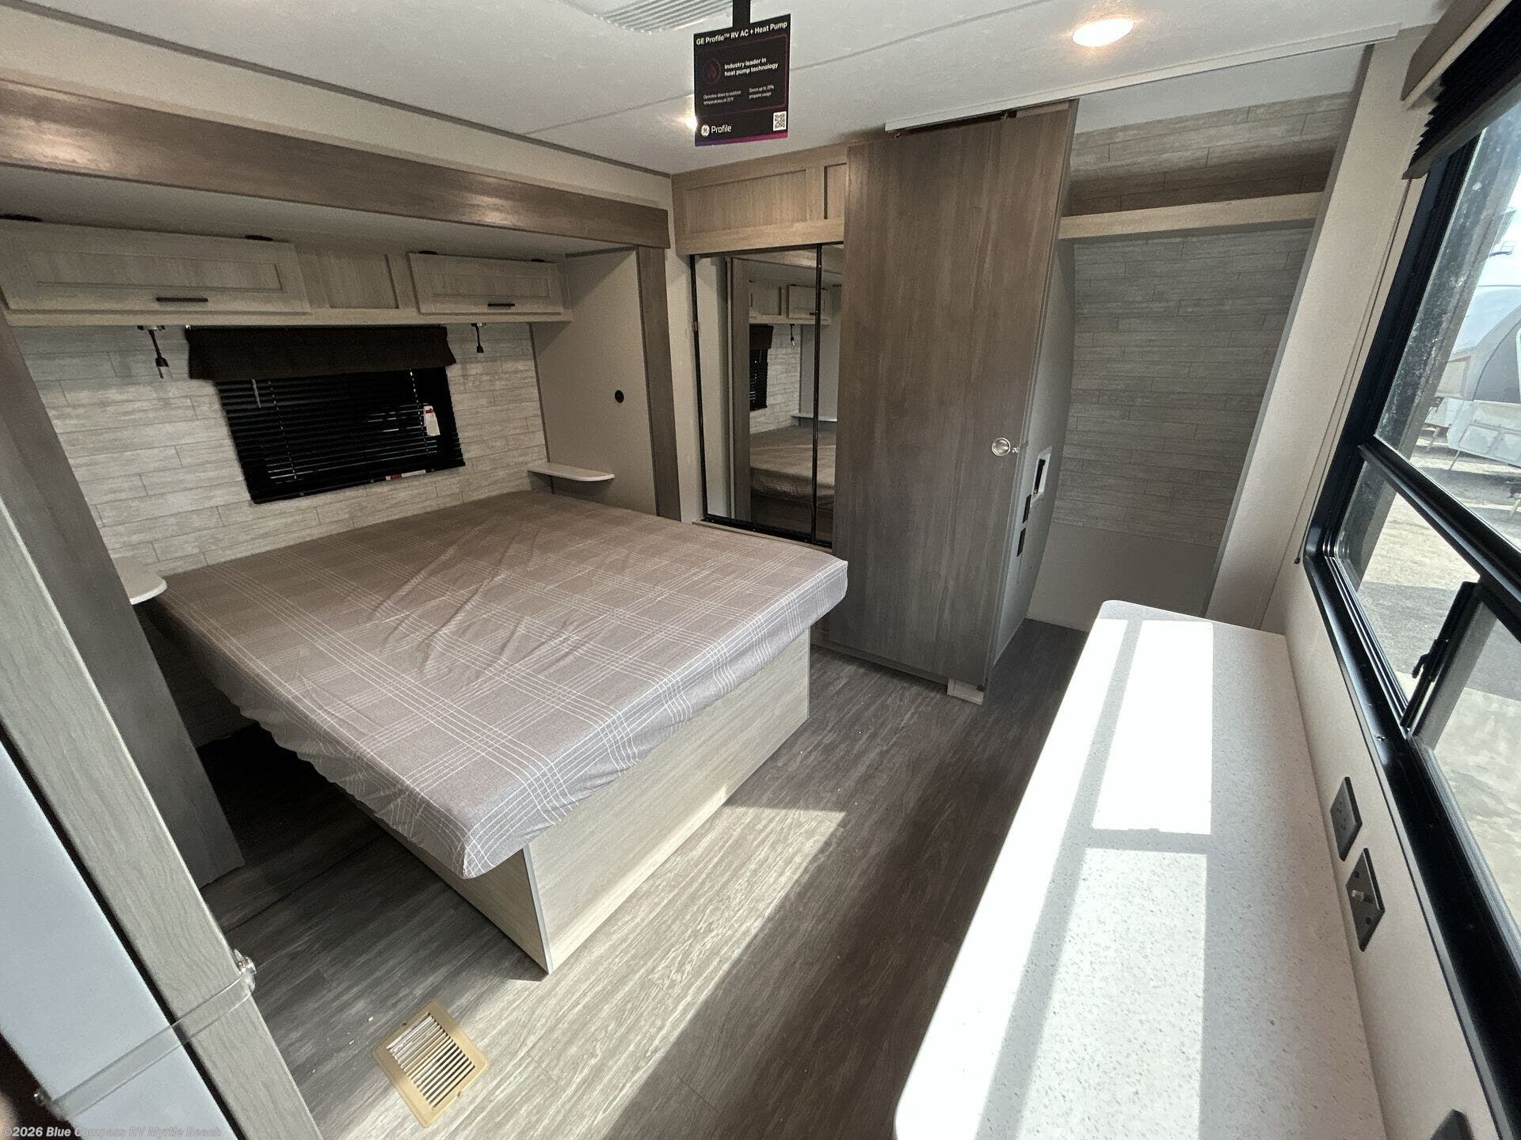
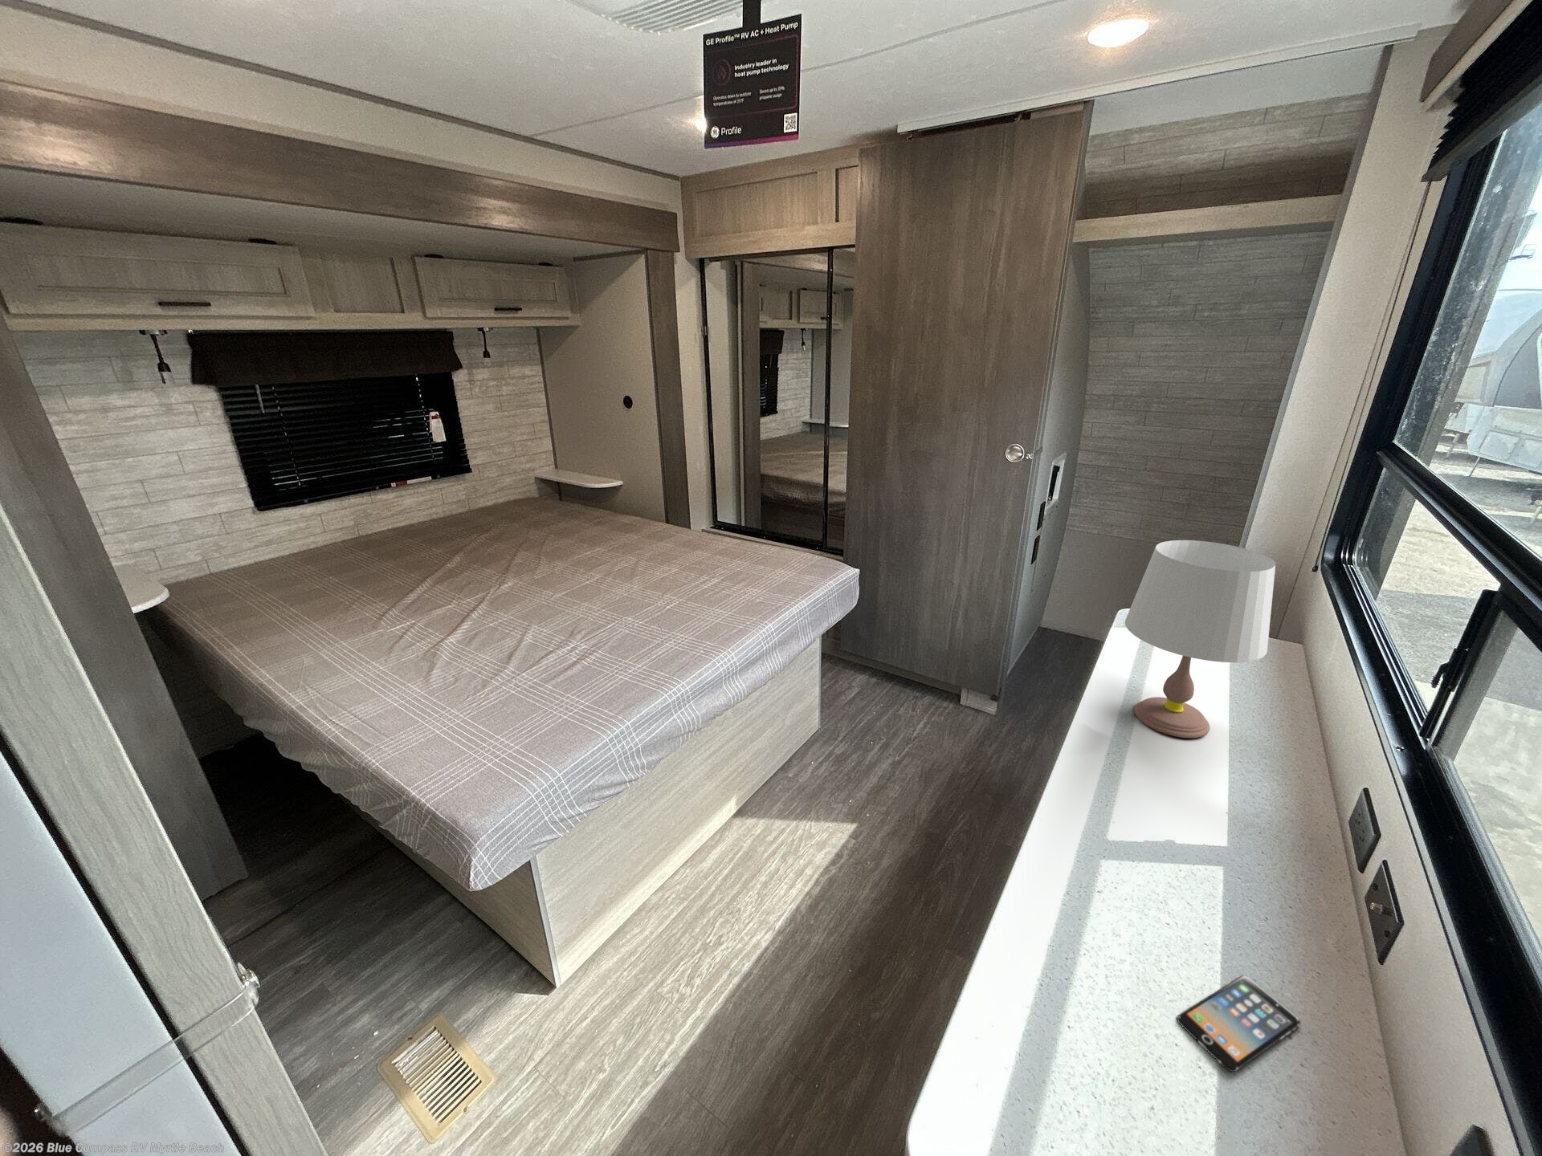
+ smartphone (1237, 1020)
+ table lamp (1190, 641)
